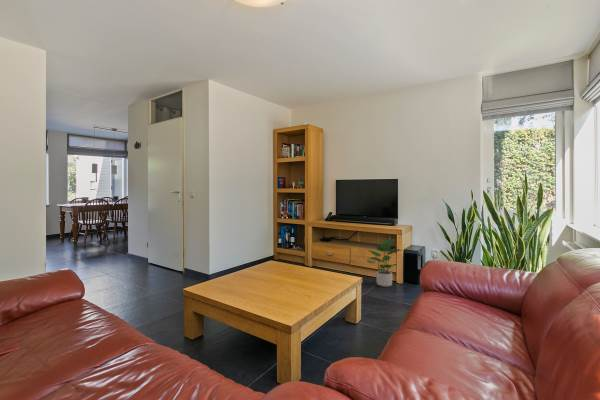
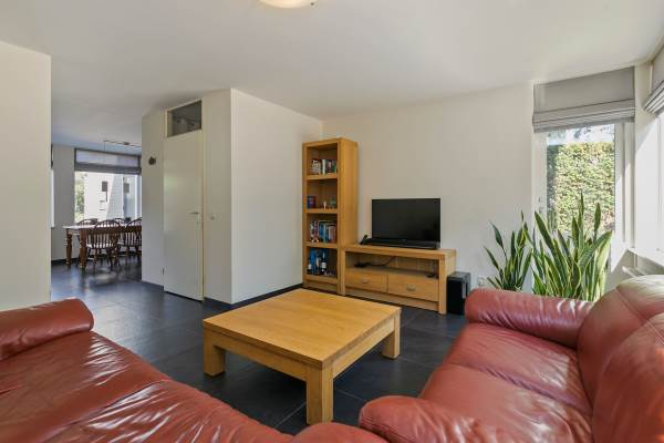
- potted plant (381, 261)
